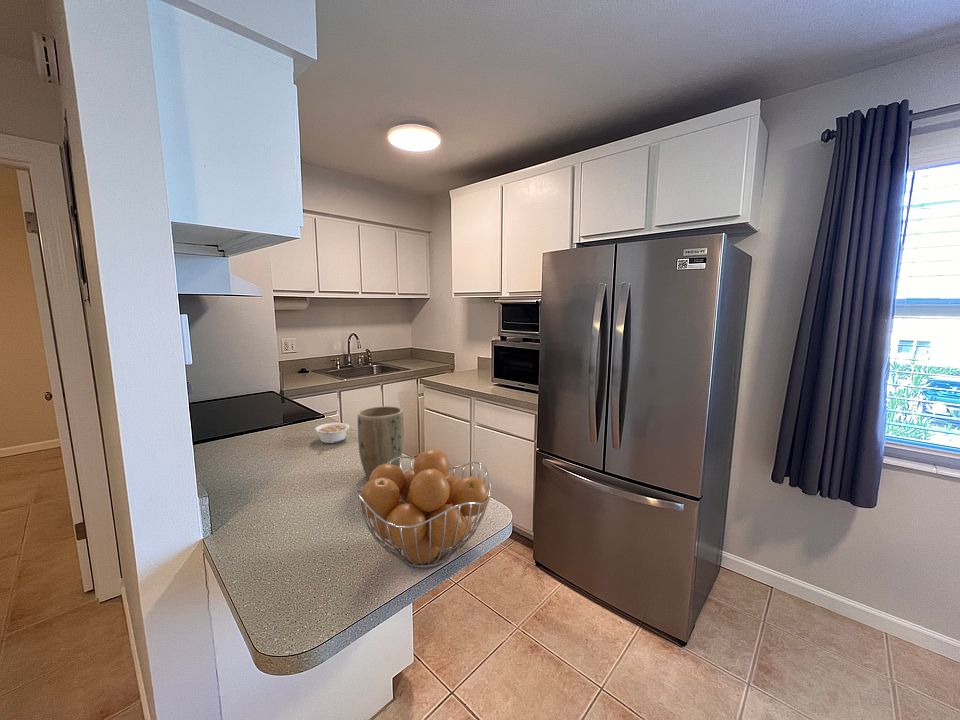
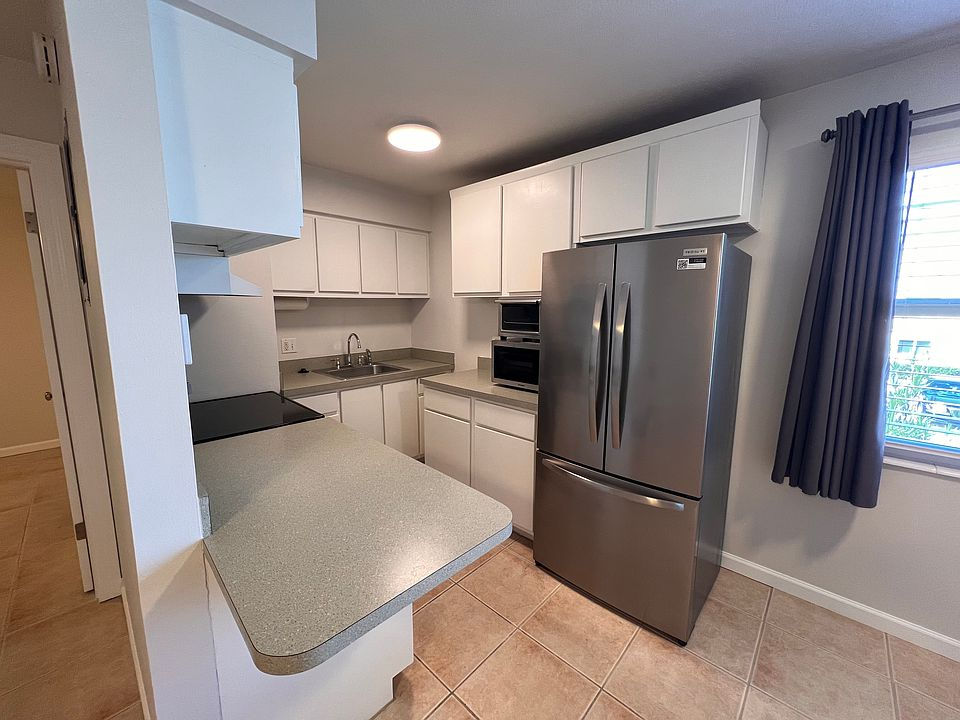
- legume (333, 432)
- plant pot (381, 442)
- fruit basket (425, 505)
